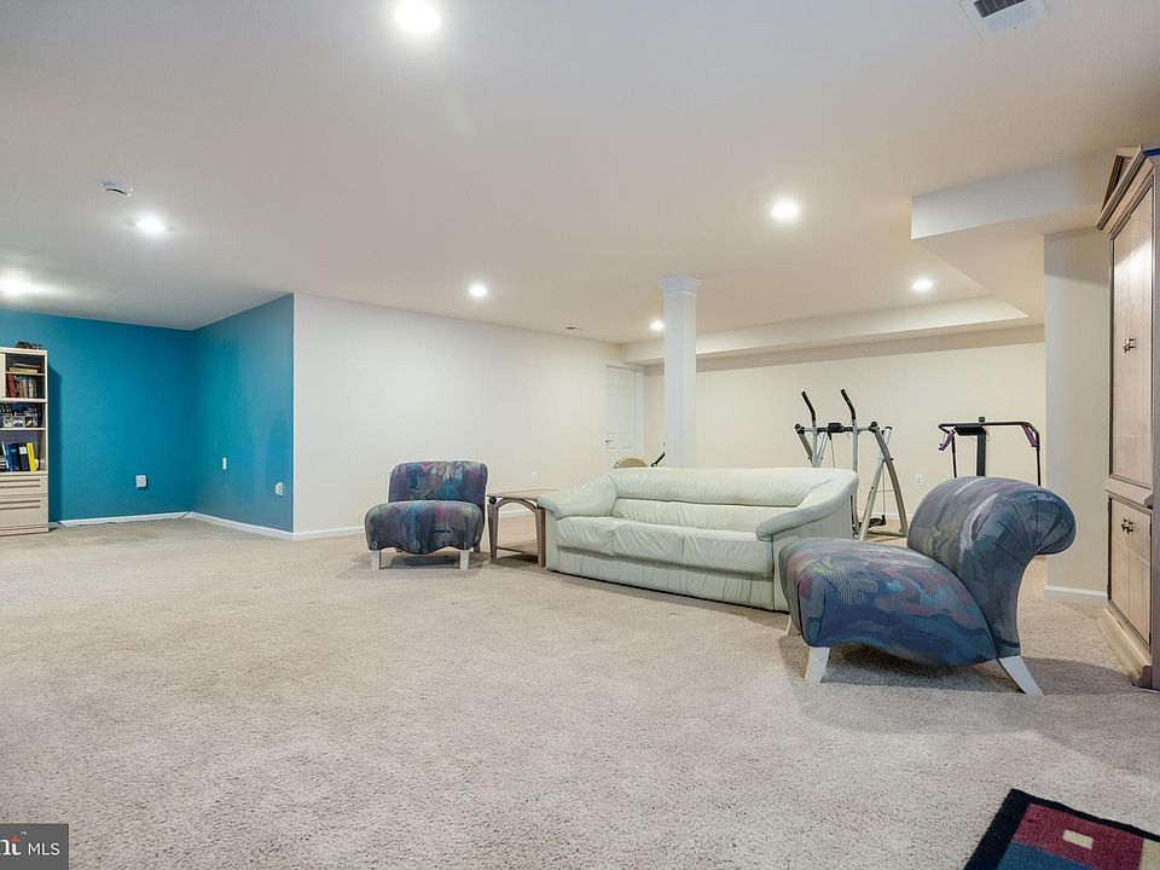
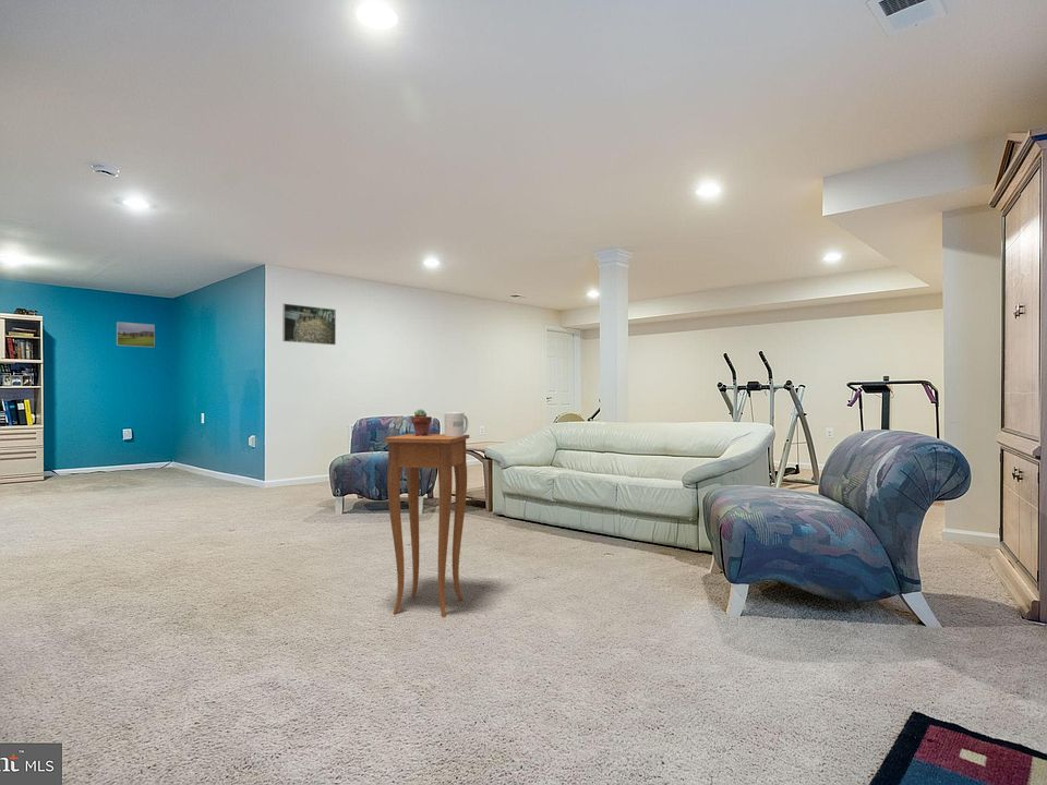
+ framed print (310, 325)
+ mug (455, 423)
+ side table (418, 521)
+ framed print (135, 335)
+ potted succulent (421, 421)
